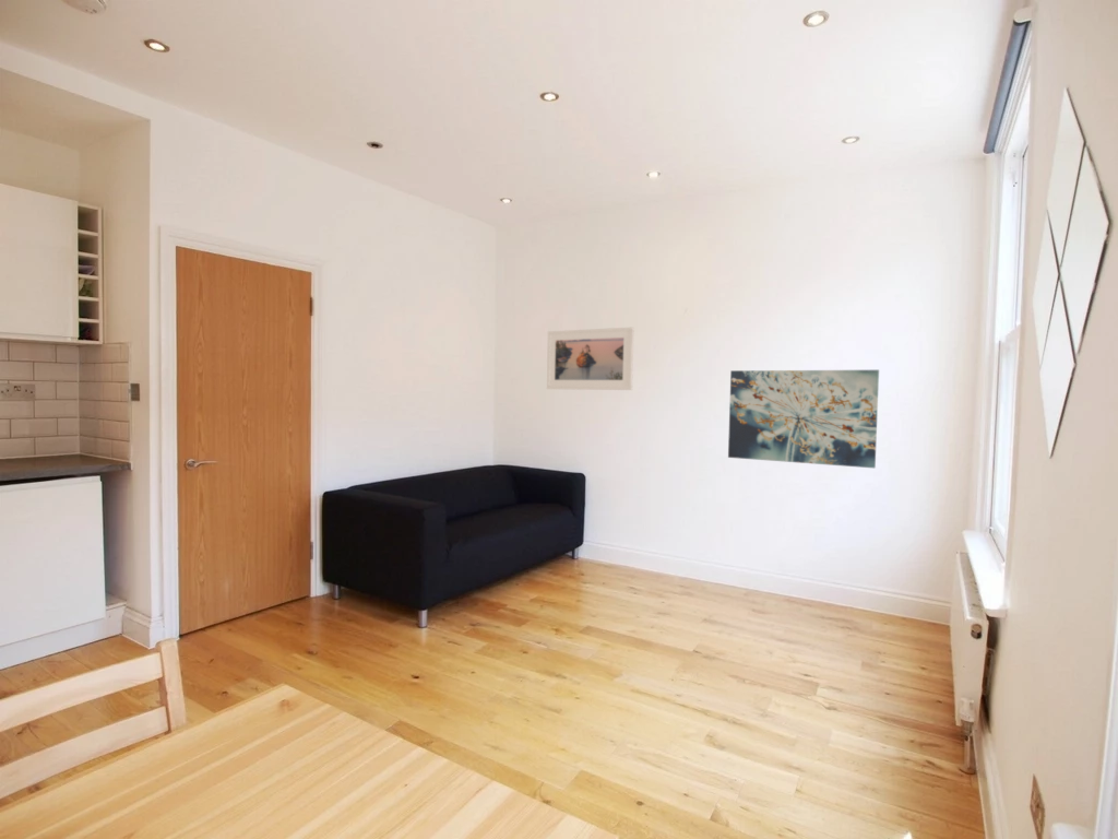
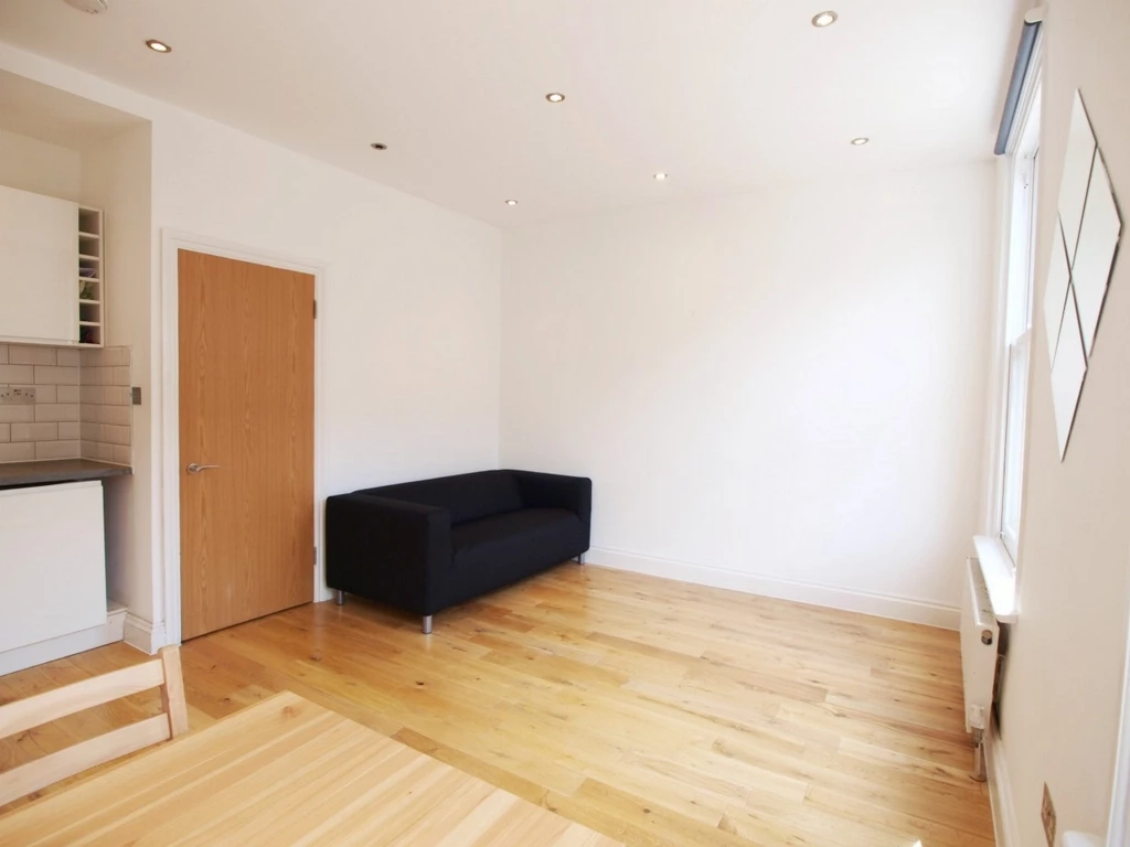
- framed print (587, 359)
- wall art (798, 416)
